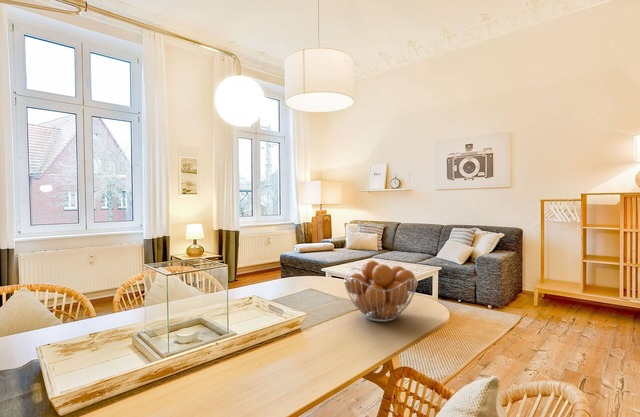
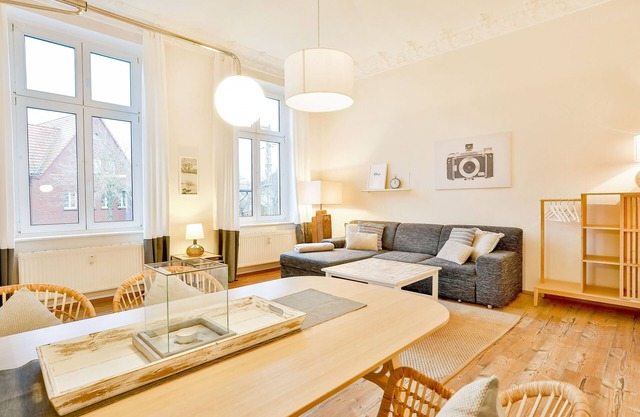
- fruit basket (380, 289)
